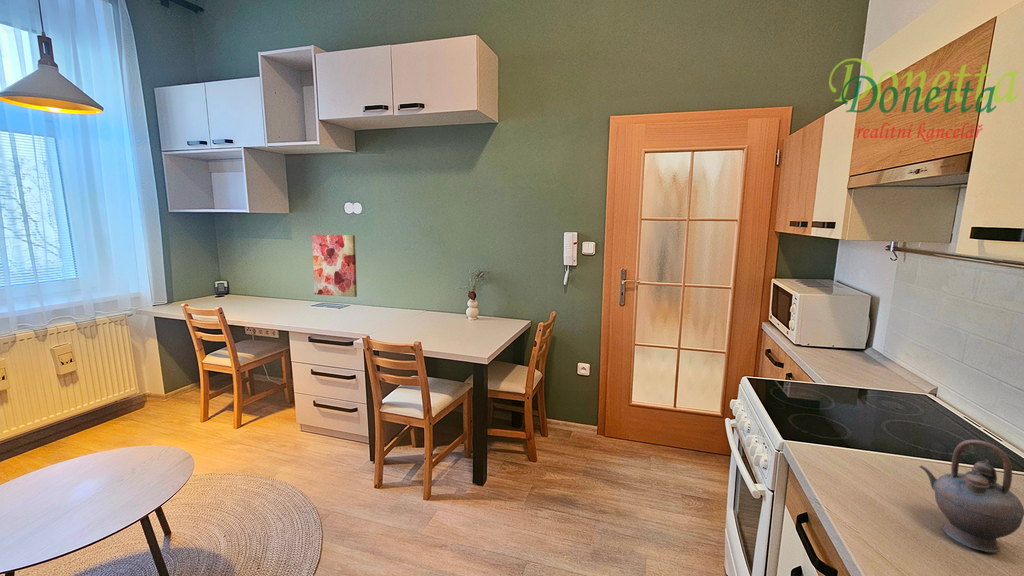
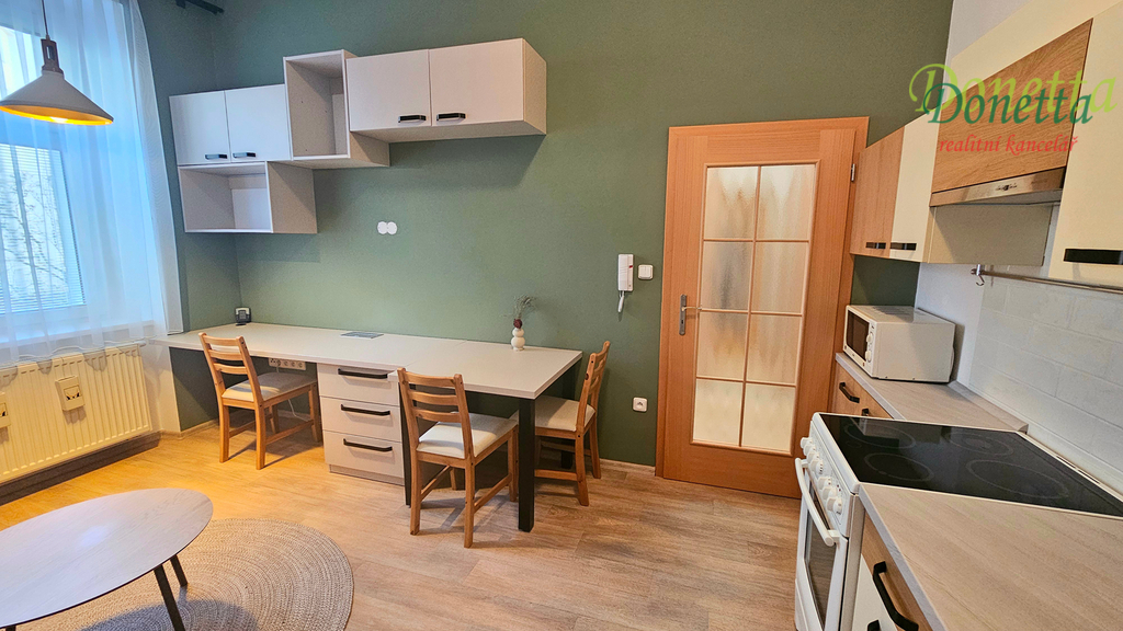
- teapot (968, 487)
- wall art (334, 265)
